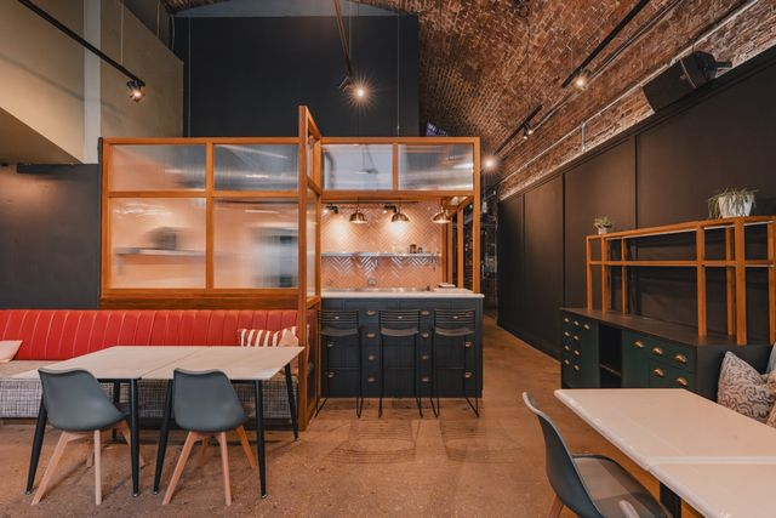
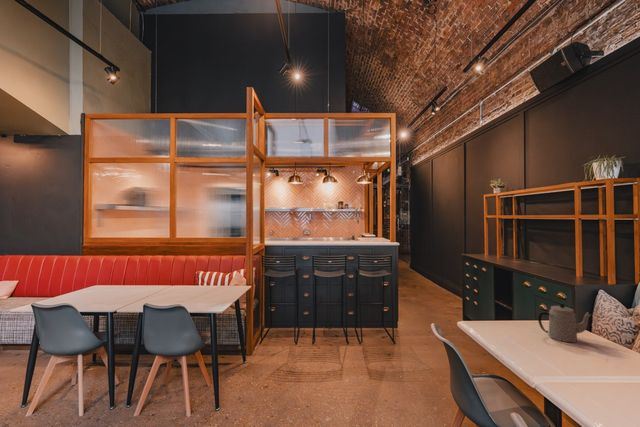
+ teapot (564, 320)
